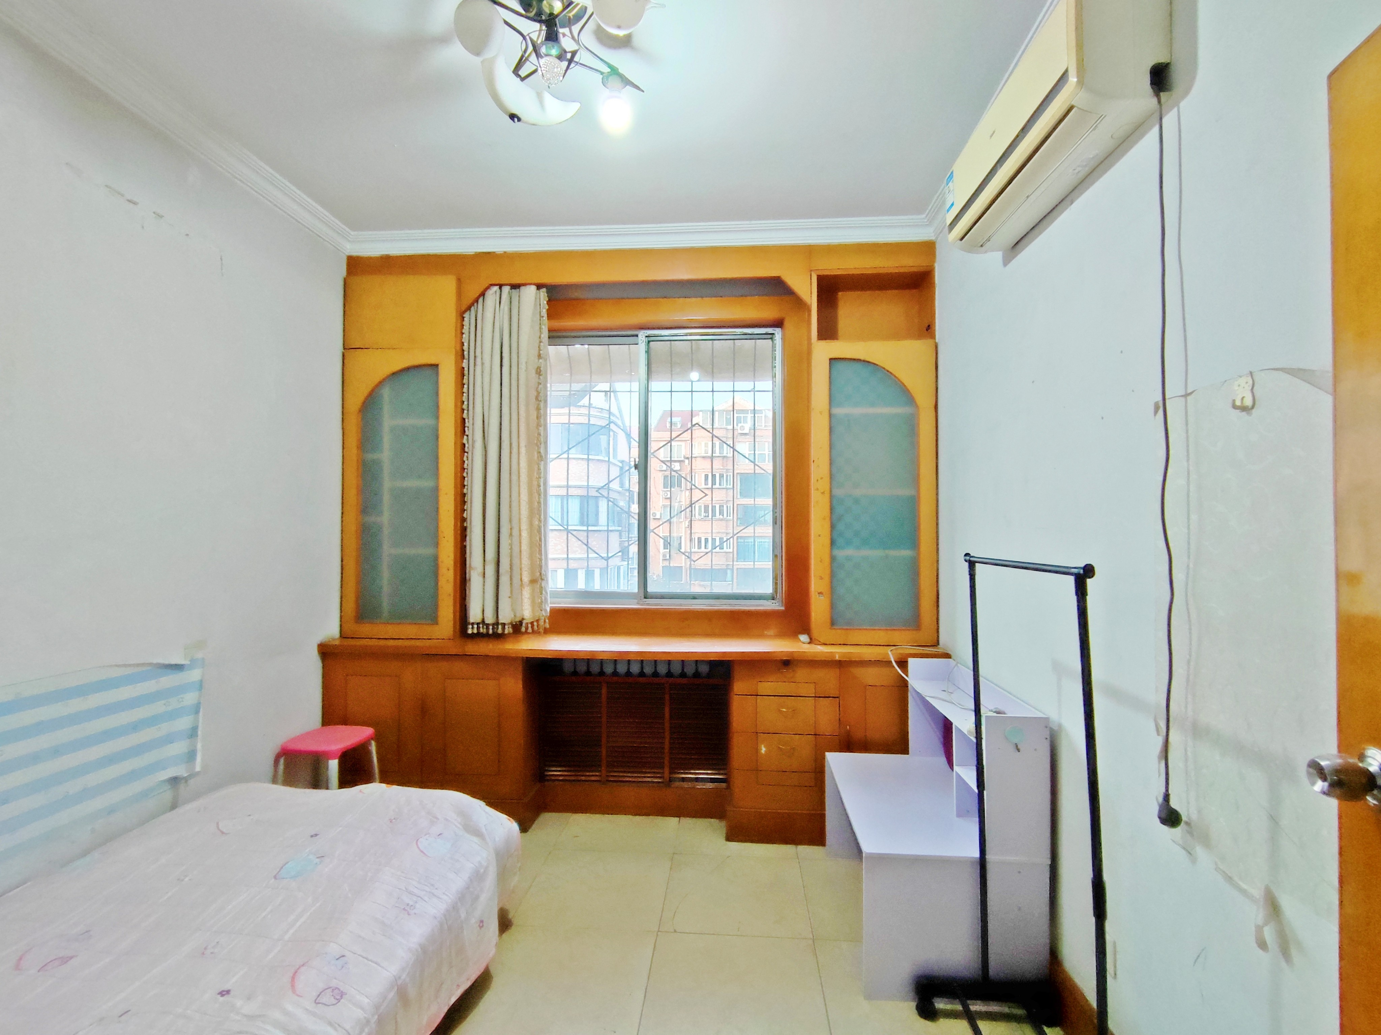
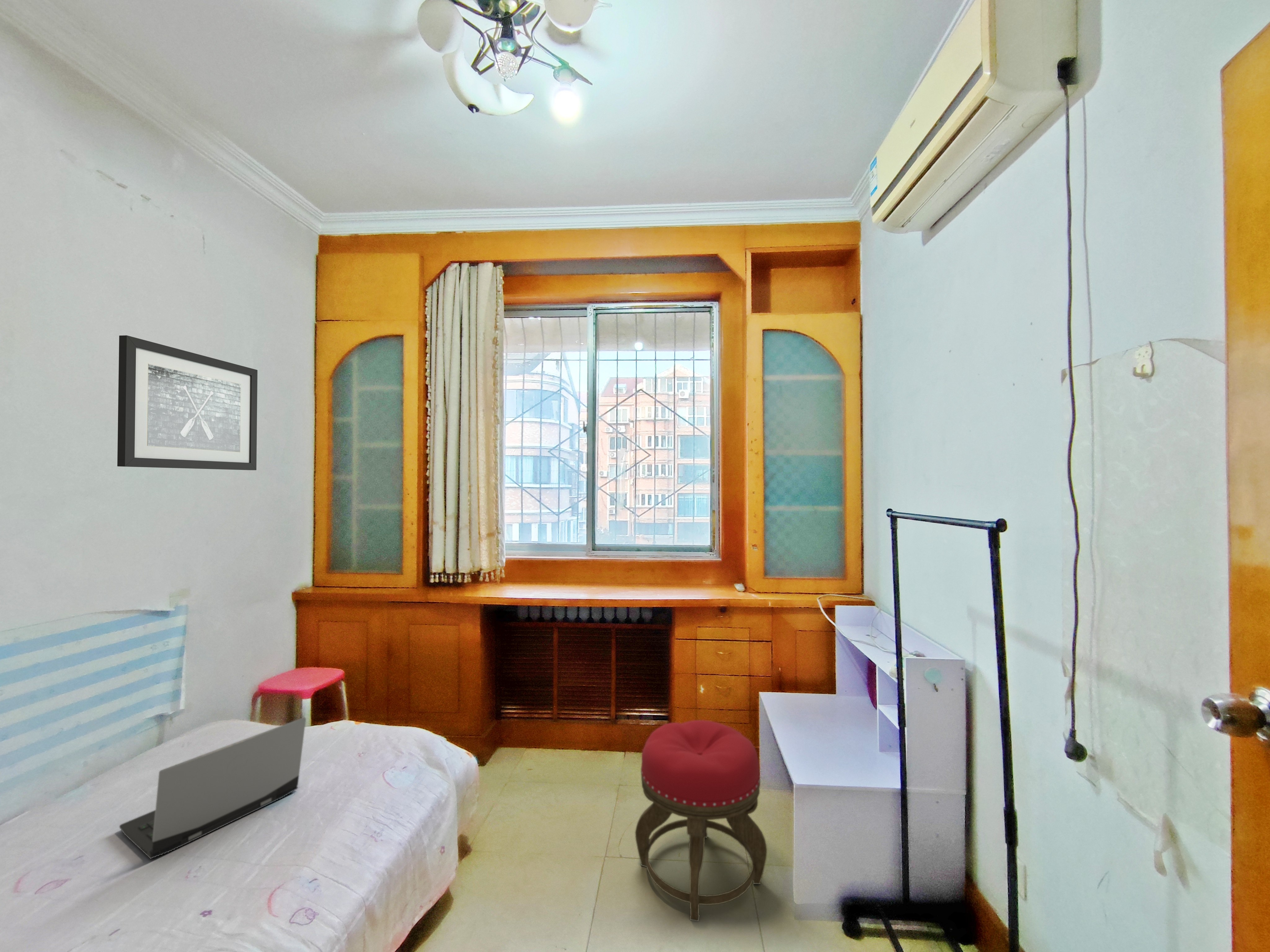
+ wall art (197, 412)
+ stool (699, 806)
+ laptop computer (218, 771)
